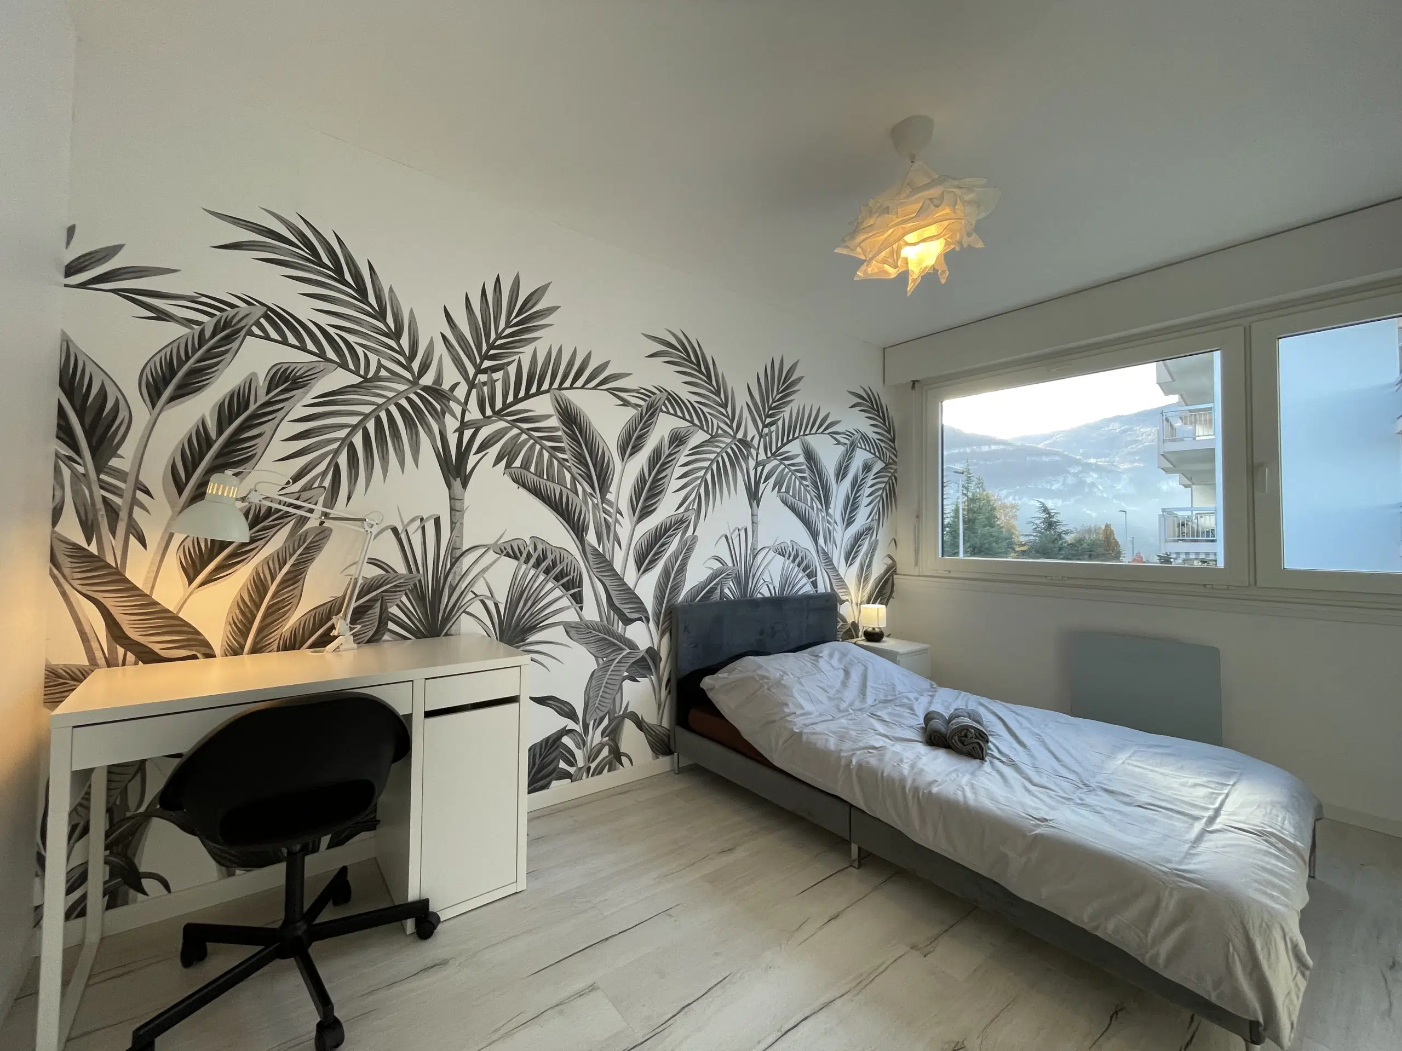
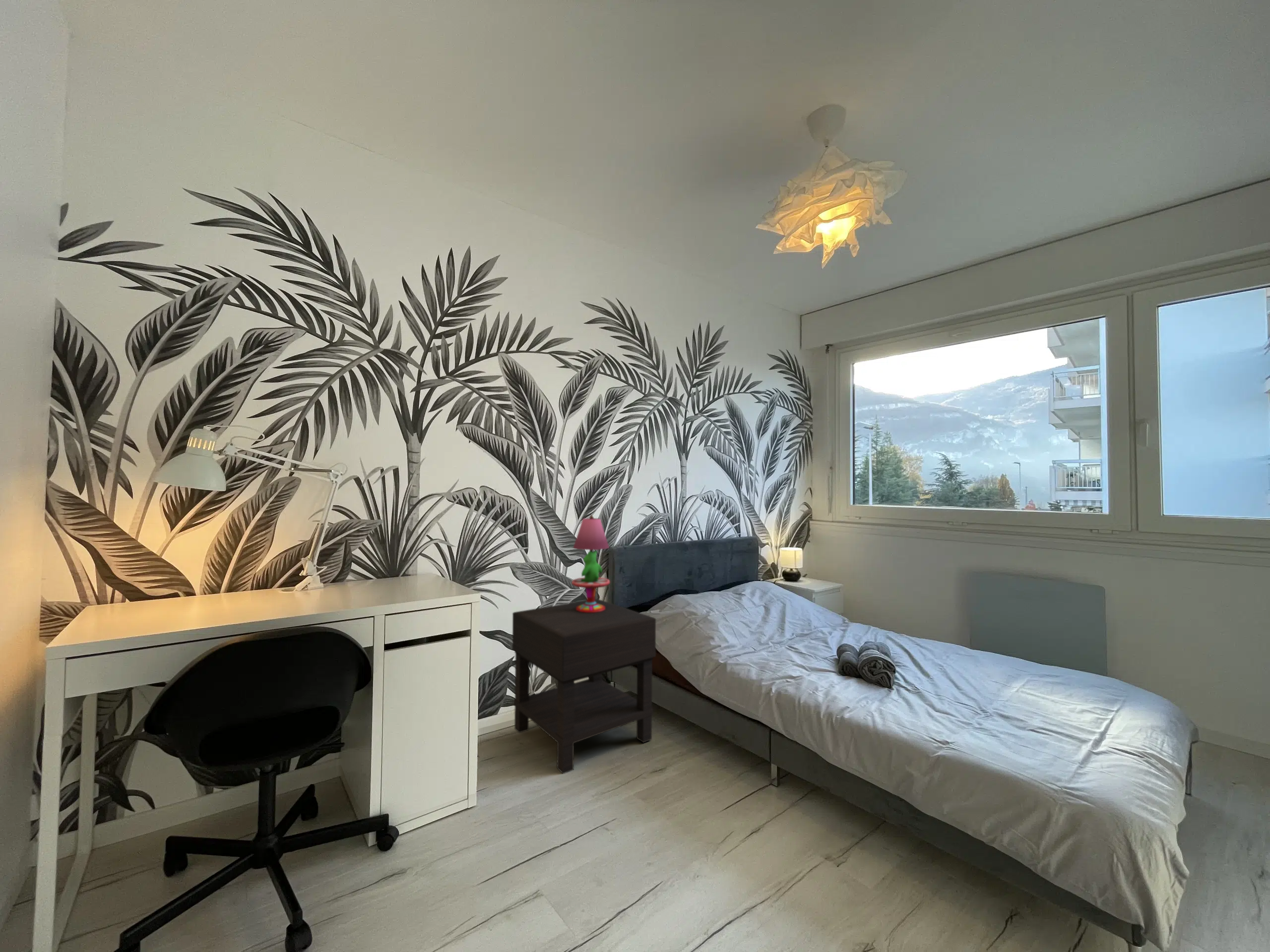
+ nightstand (582, 674)
+ table lamp (591, 561)
